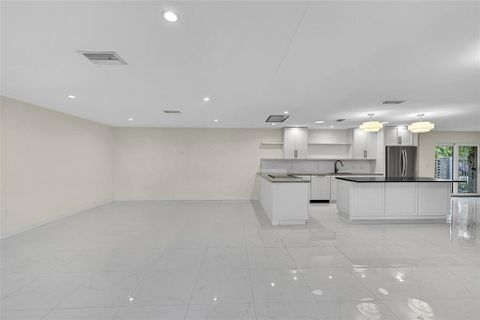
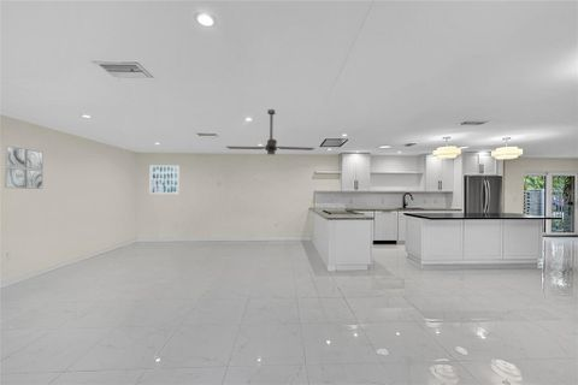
+ wall art (164, 179)
+ ceiling fan (271, 130)
+ wall art (24, 167)
